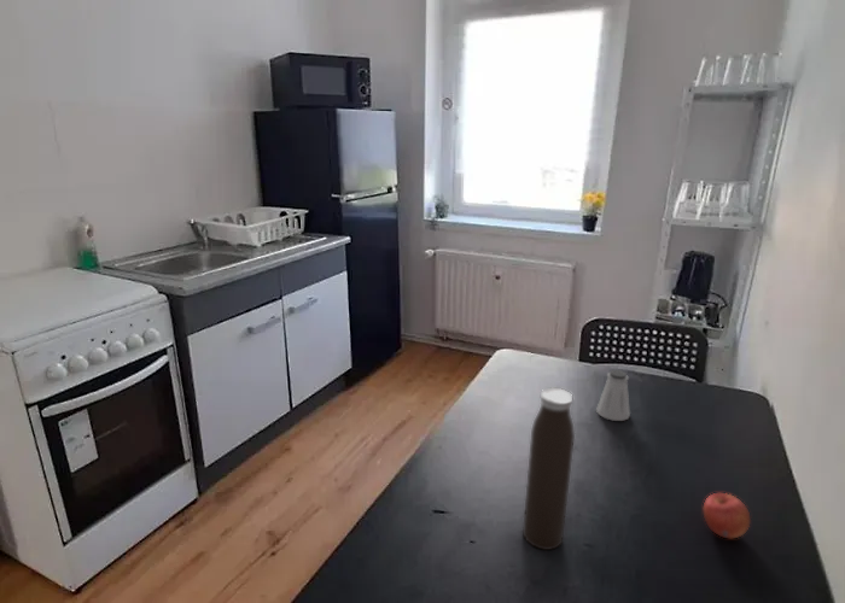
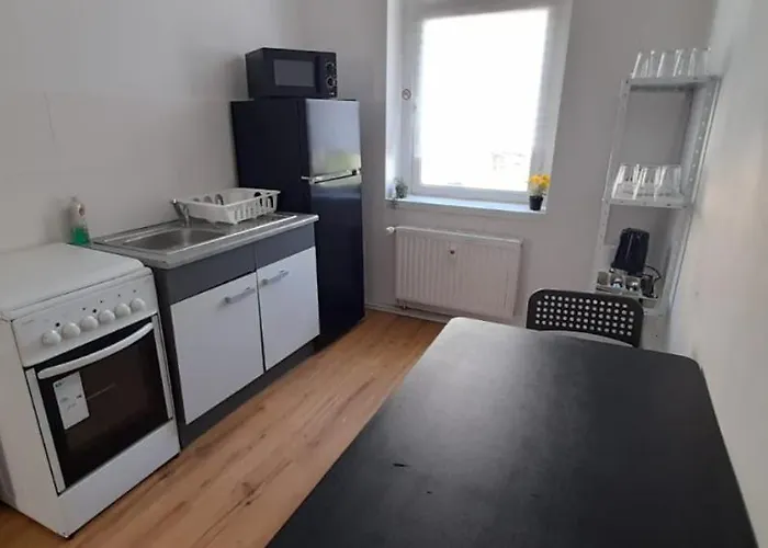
- water bottle (549, 467)
- saltshaker (614, 393)
- apple (725, 519)
